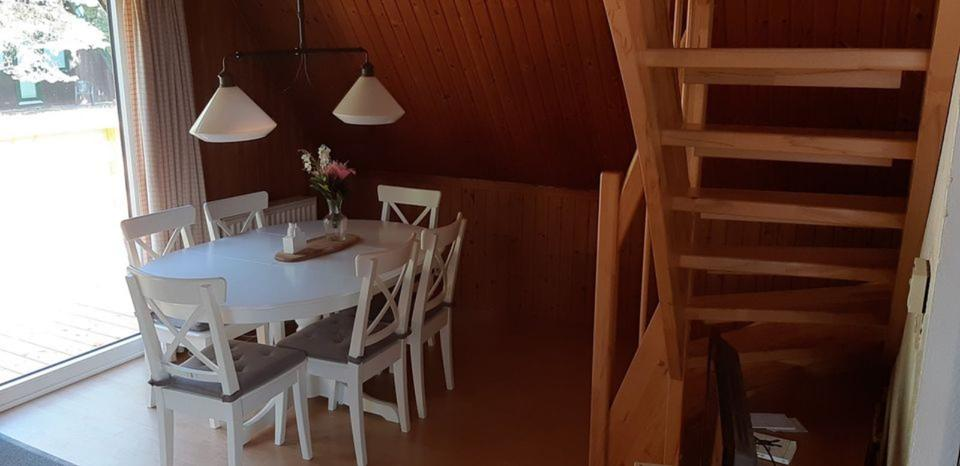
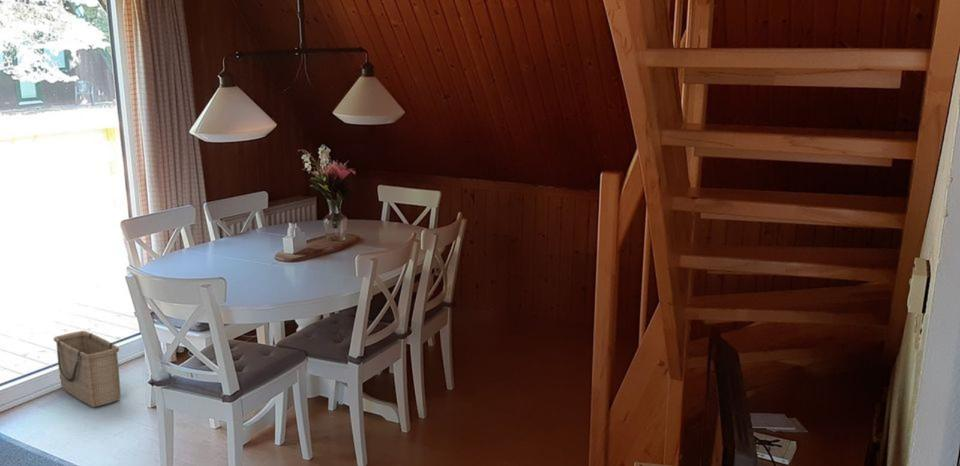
+ basket (88, 367)
